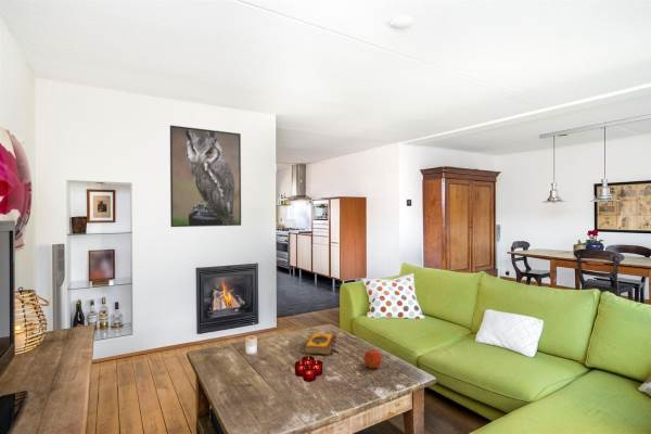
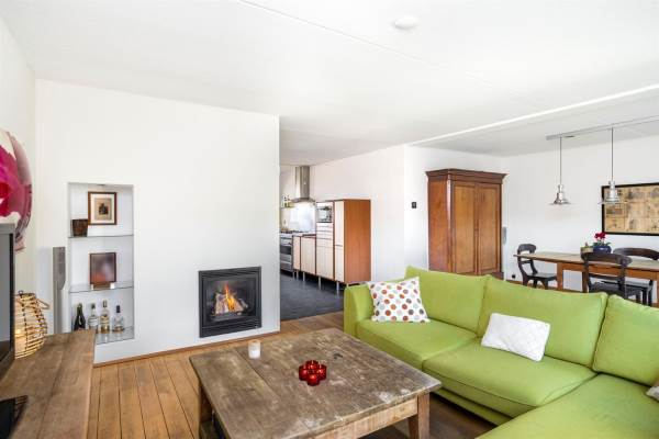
- hardback book (321, 343)
- apple (372, 357)
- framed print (207, 178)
